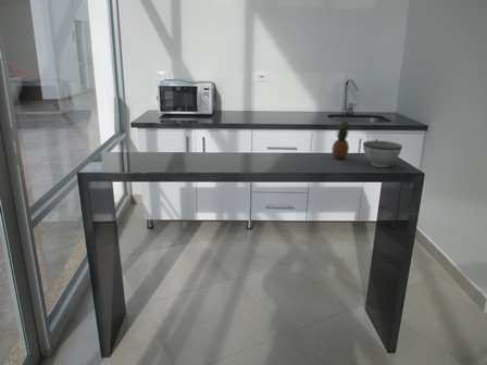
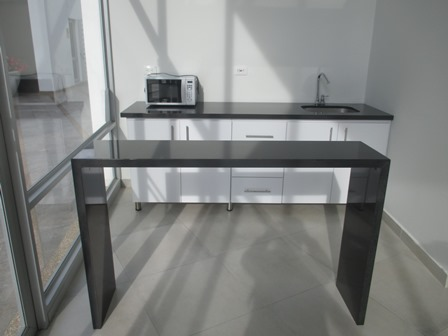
- bowl (380, 154)
- fruit (341, 138)
